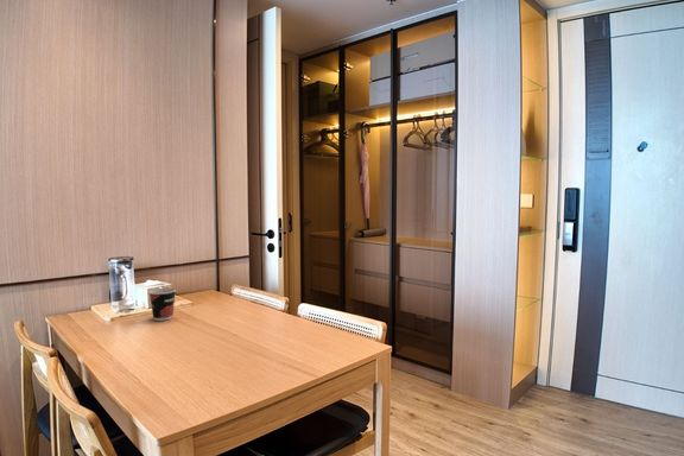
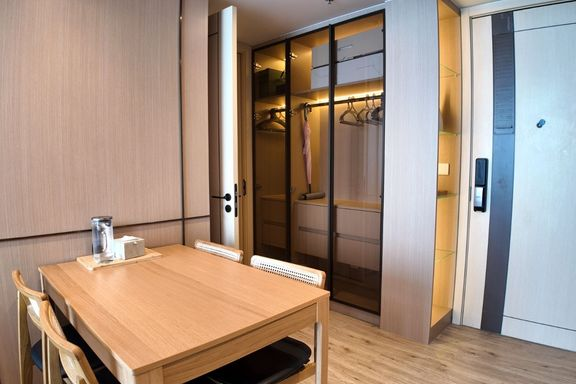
- cup (163, 304)
